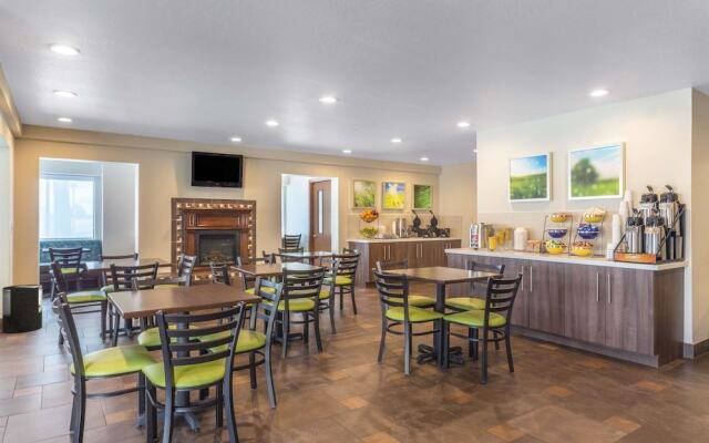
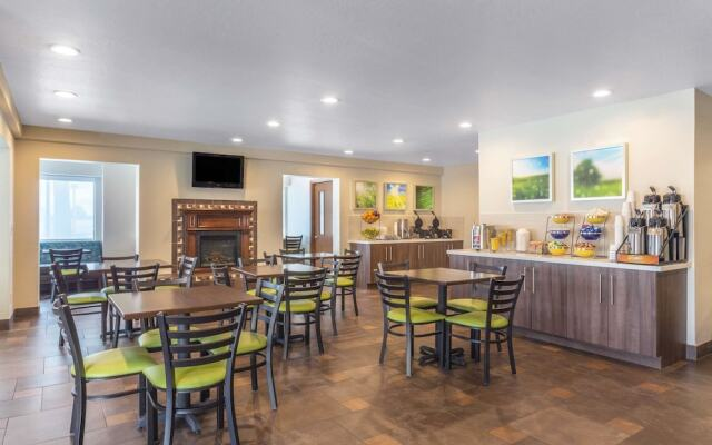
- trash can (22, 308)
